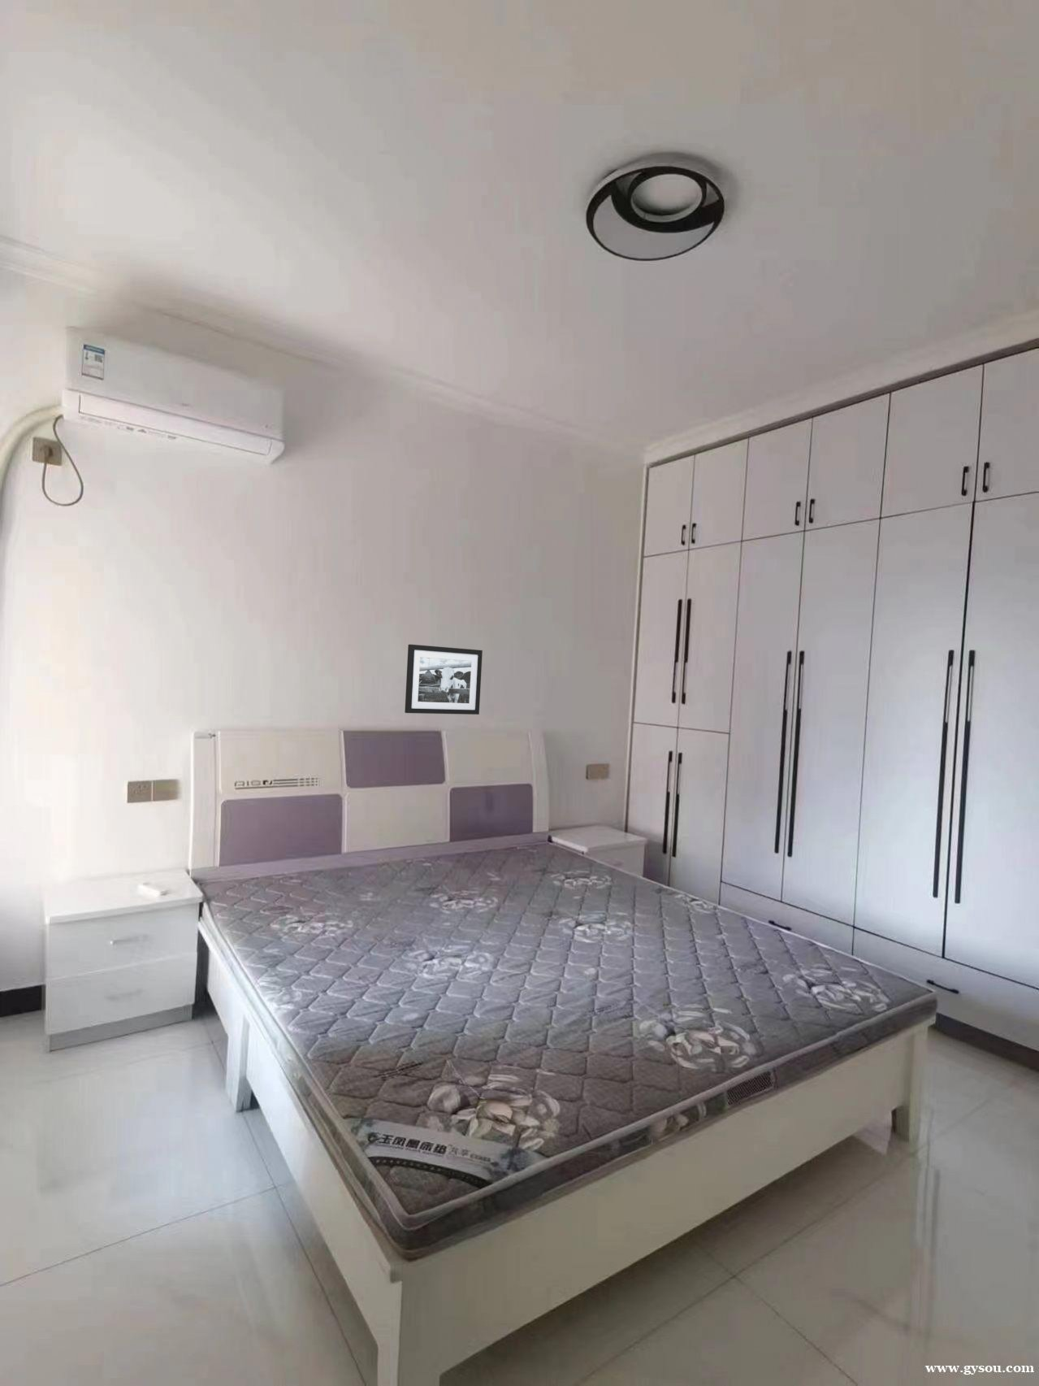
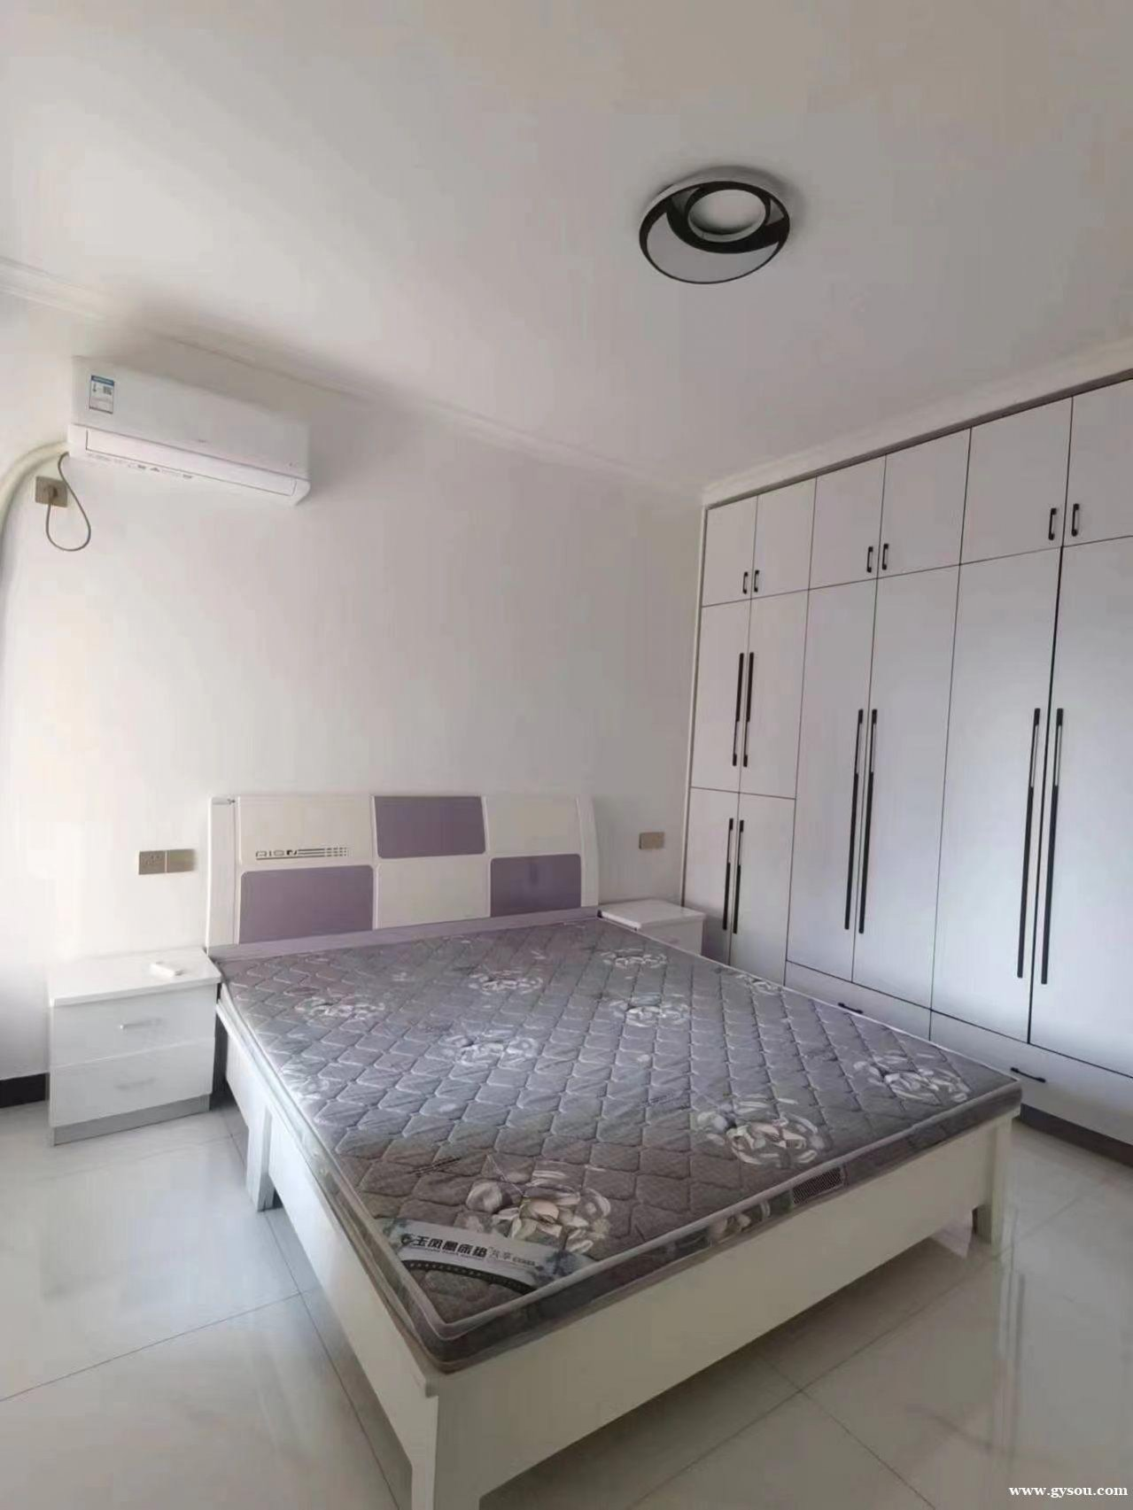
- picture frame (444, 680)
